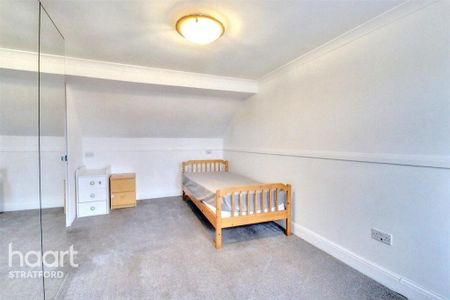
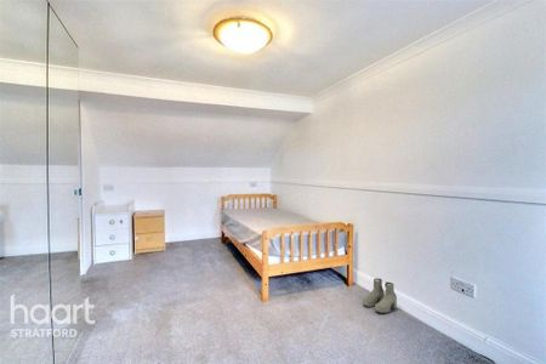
+ boots (380, 294)
